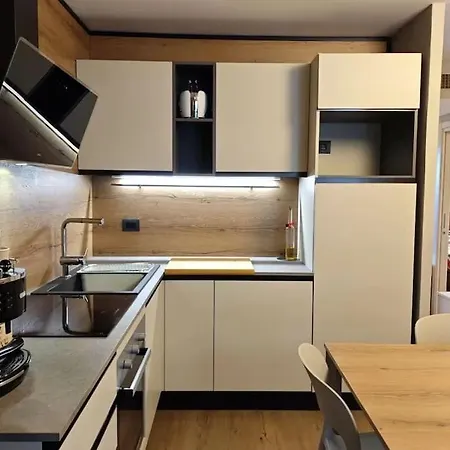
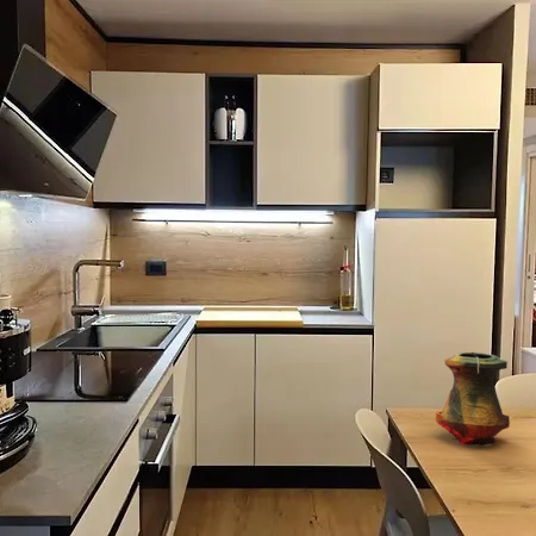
+ vase (474, 398)
